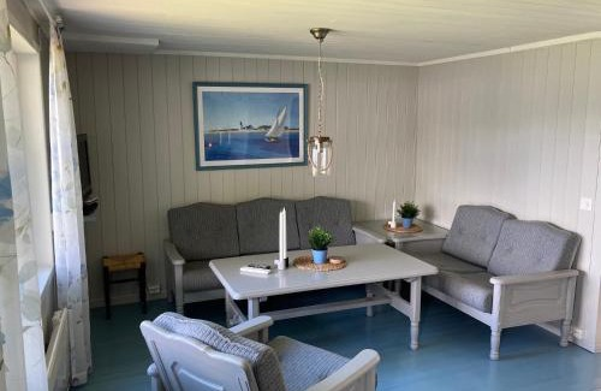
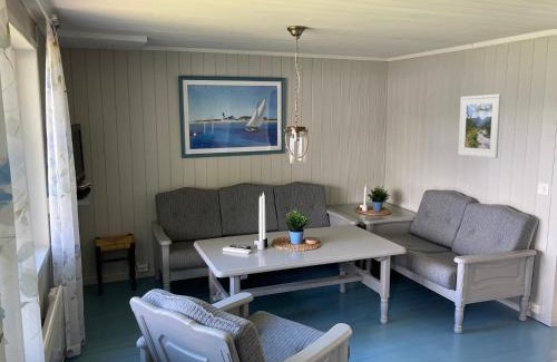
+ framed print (478, 126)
